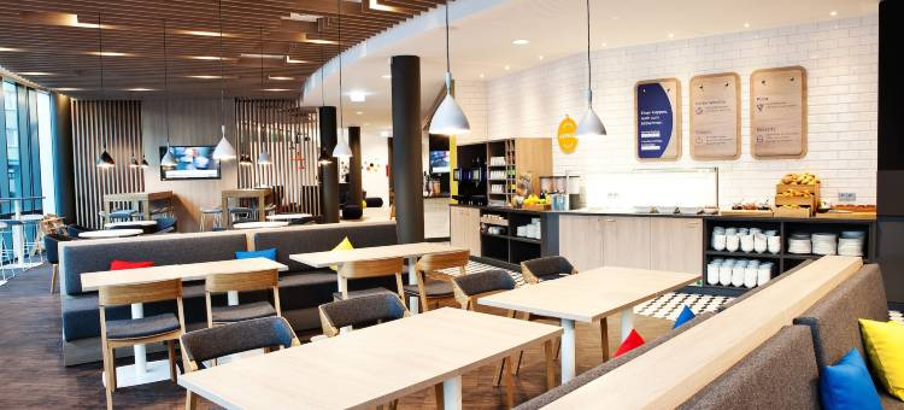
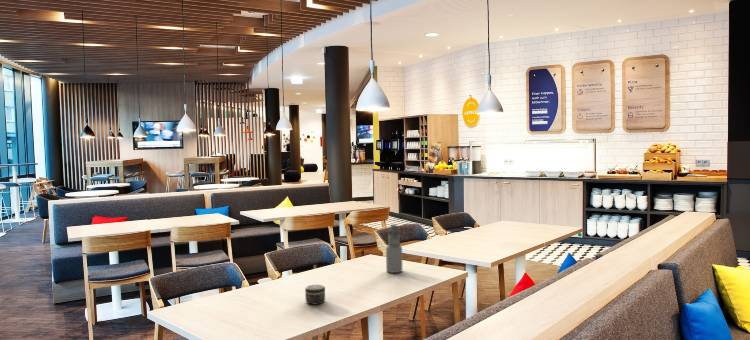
+ water bottle (394, 248)
+ jar (315, 294)
